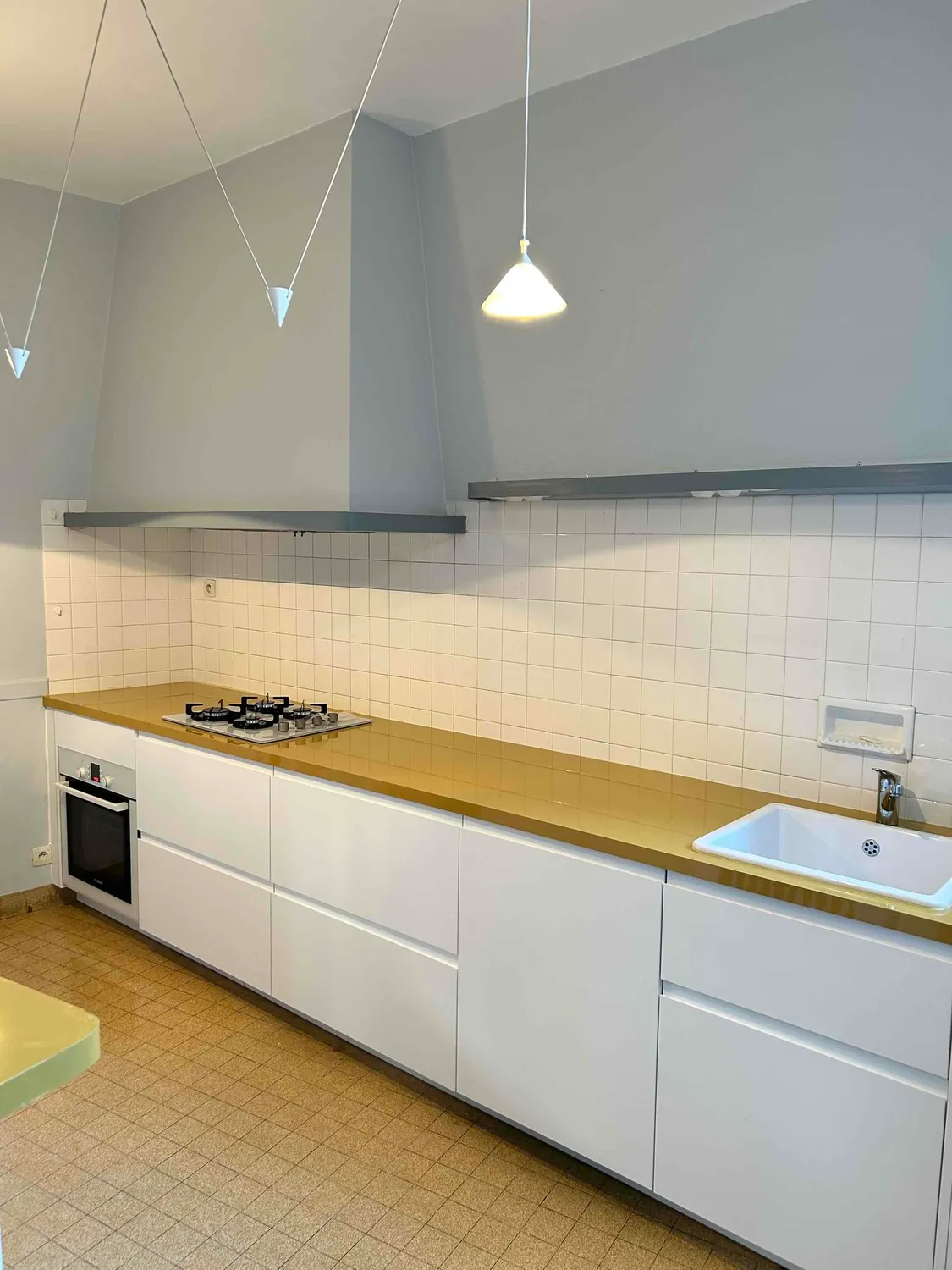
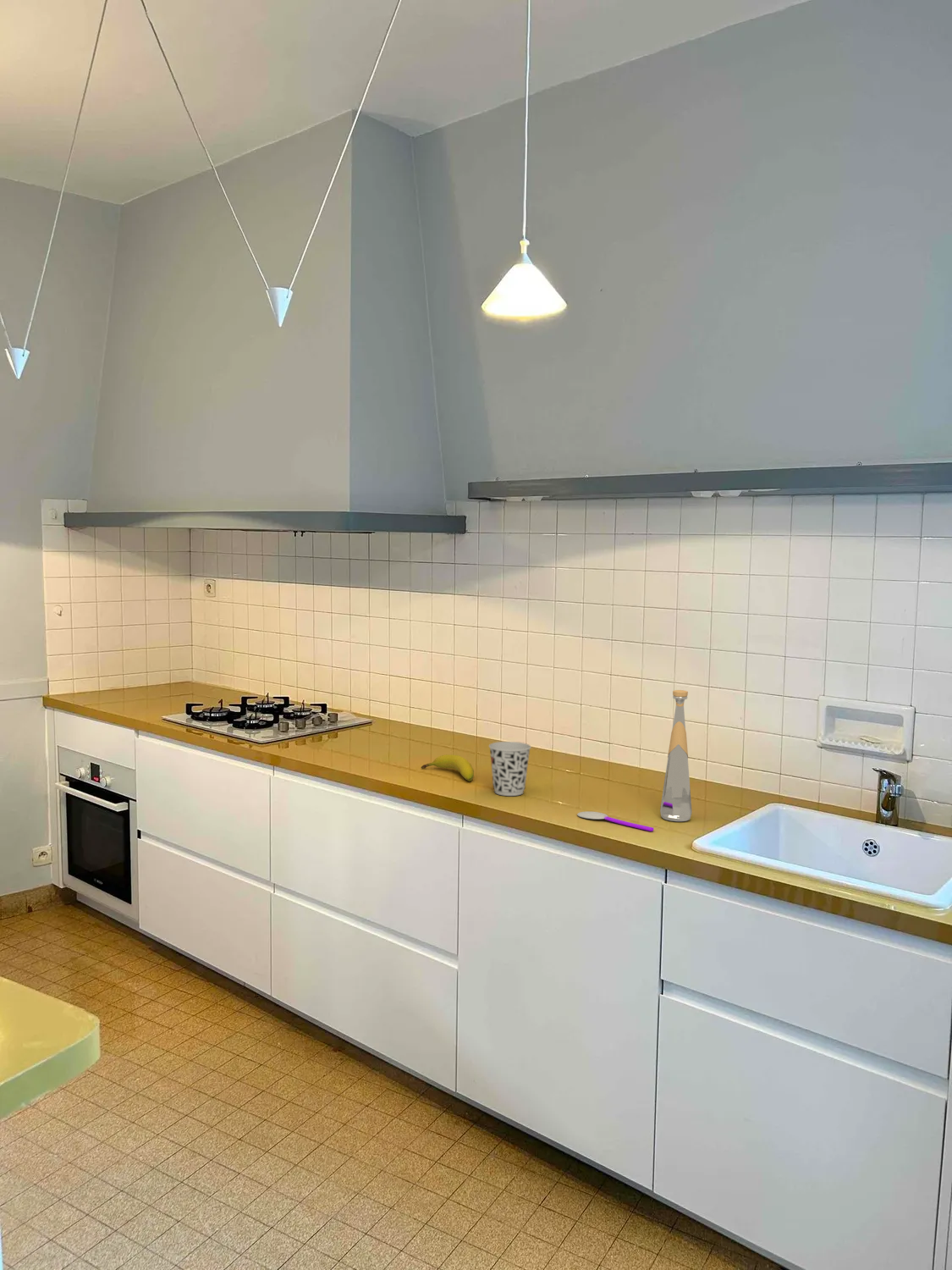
+ fruit (454, 765)
+ cup (509, 769)
+ spoon (614, 820)
+ bottle (678, 754)
